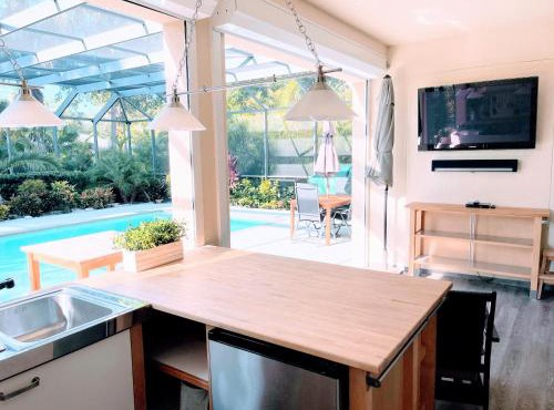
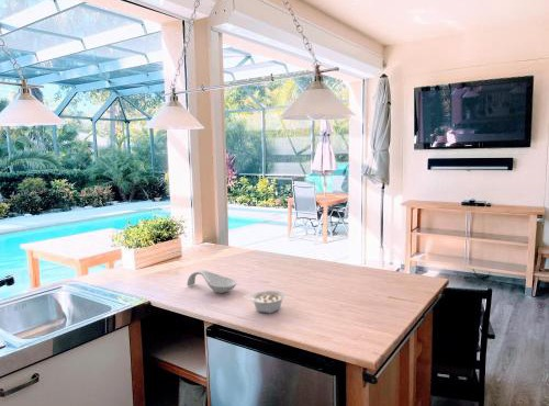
+ spoon rest (211, 281)
+ legume (267, 302)
